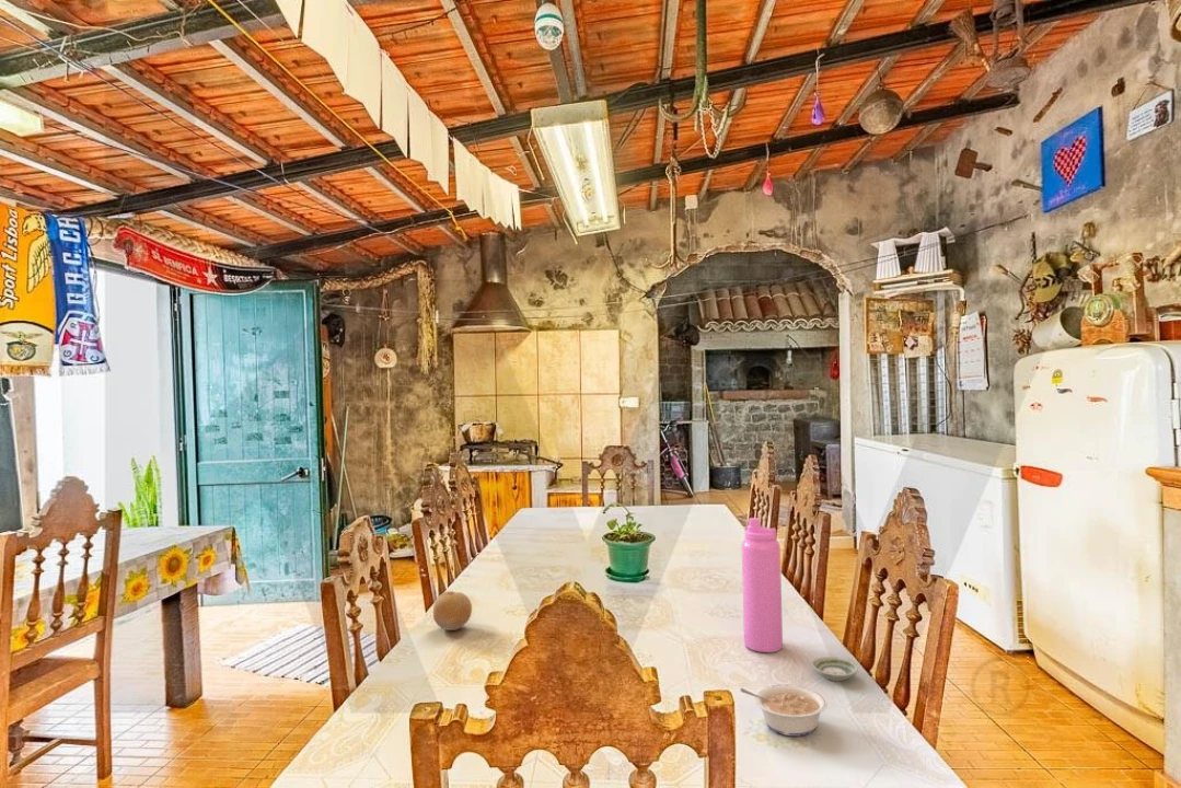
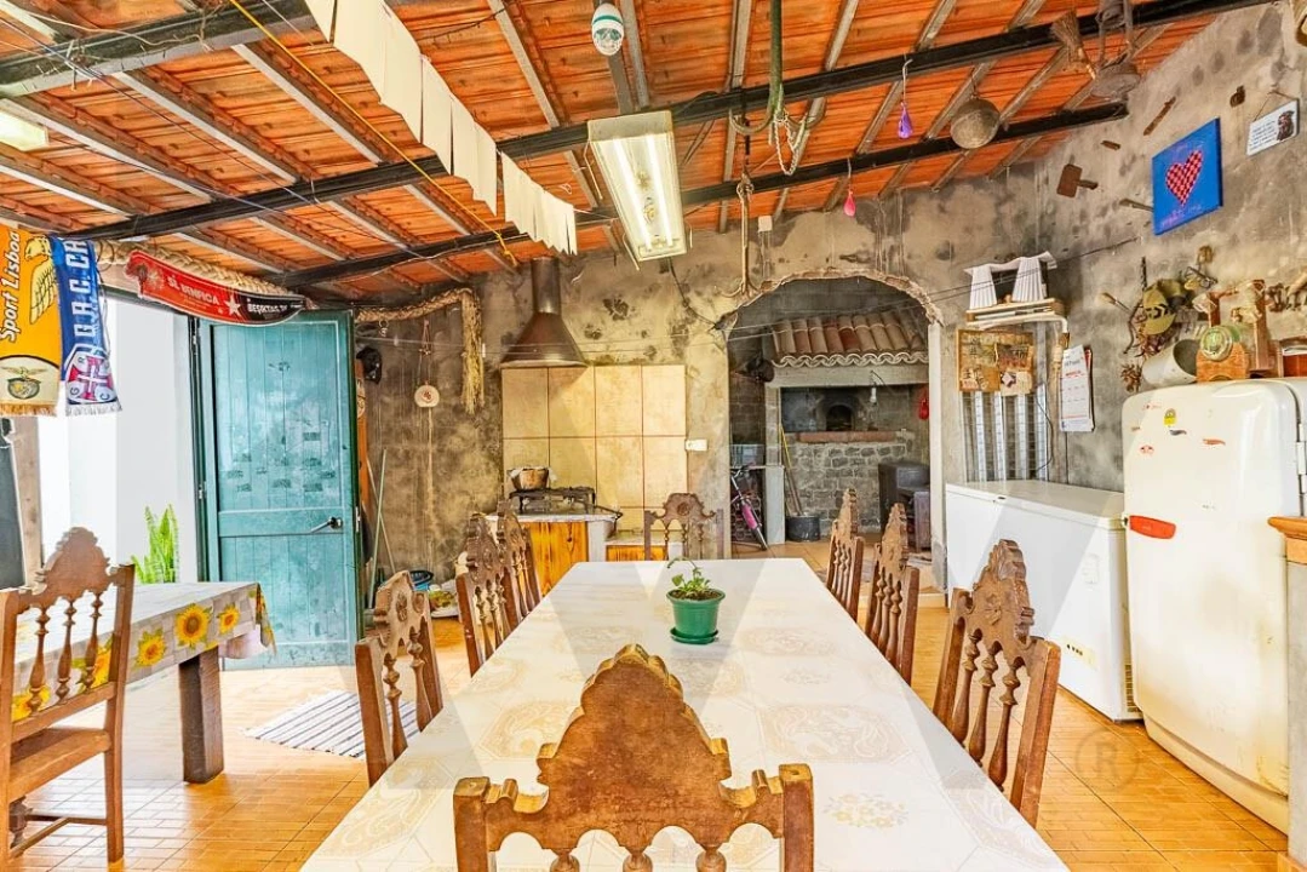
- water bottle (762, 582)
- saucer (834, 670)
- legume (788, 709)
- fruit (452, 611)
